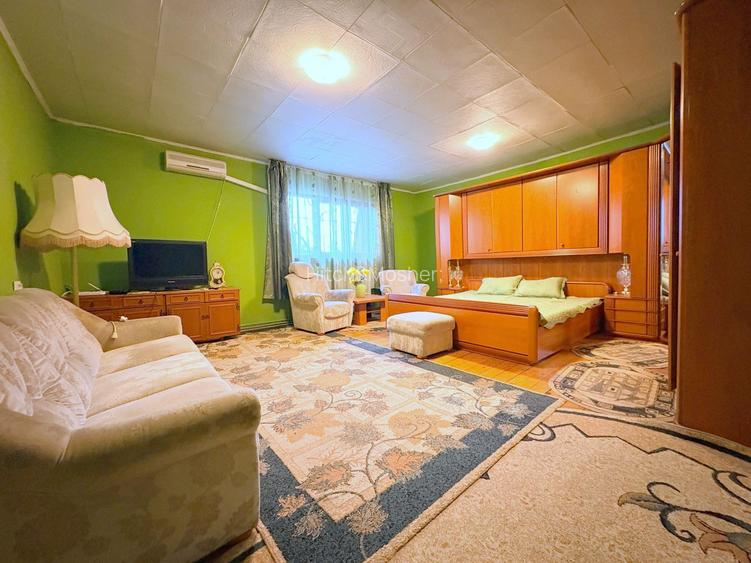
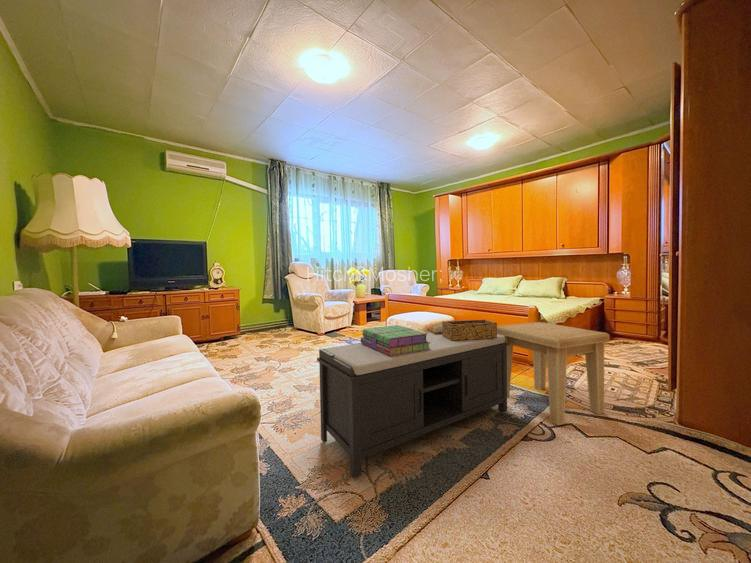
+ decorative box (461, 326)
+ bench (420, 383)
+ side table (547, 366)
+ stack of books (393, 338)
